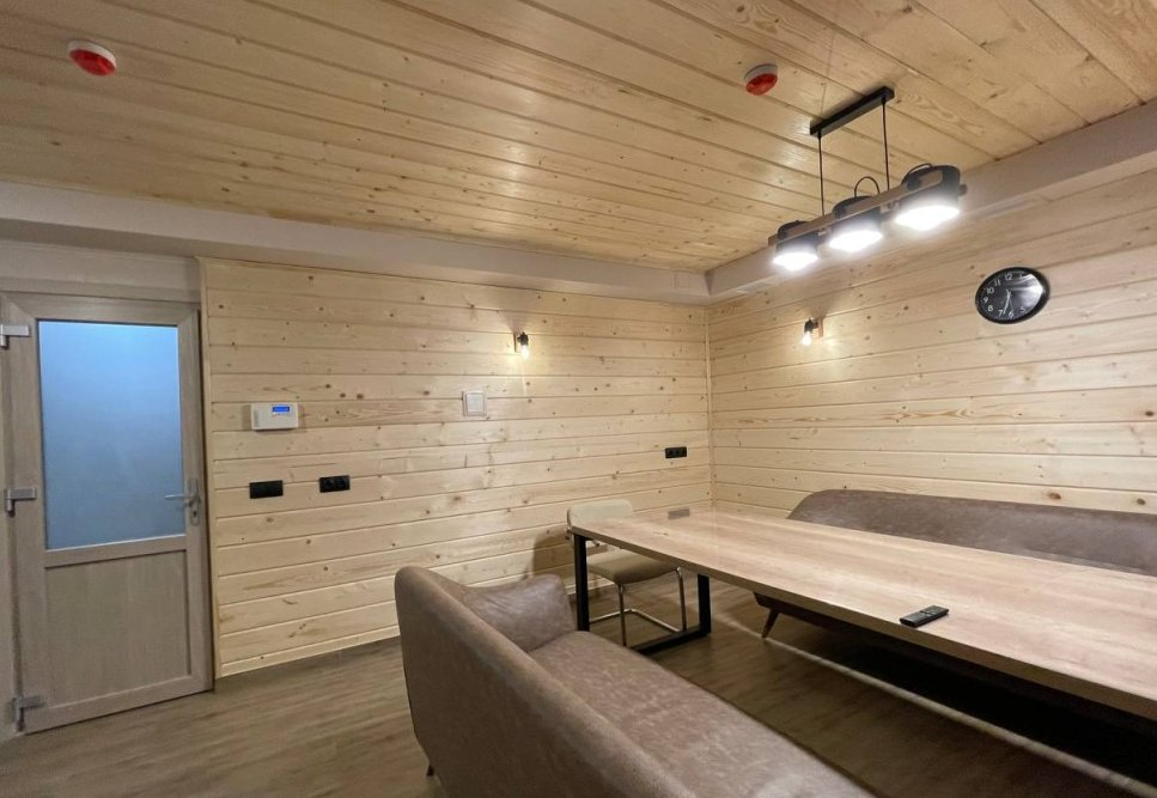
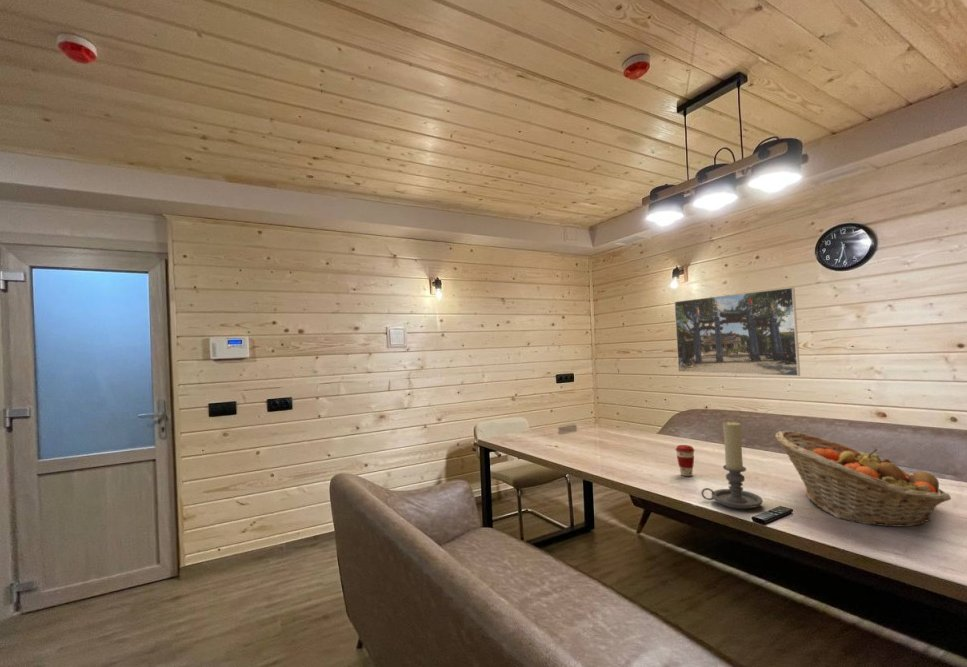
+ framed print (729, 334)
+ fruit basket (852, 472)
+ coffee cup (685, 460)
+ candle holder (728, 462)
